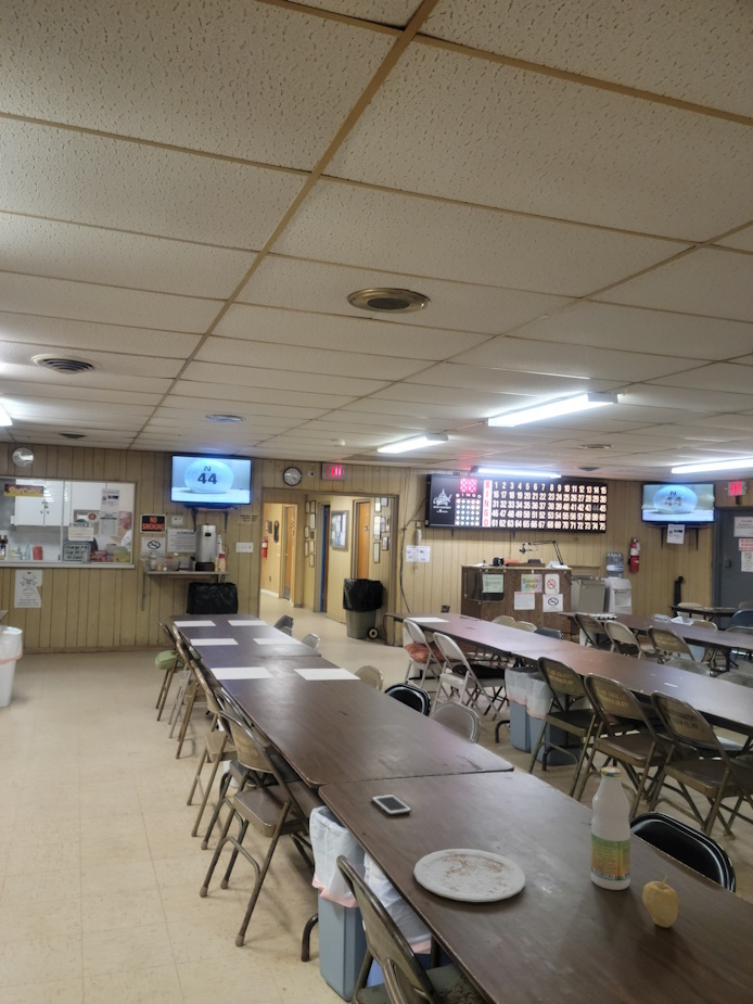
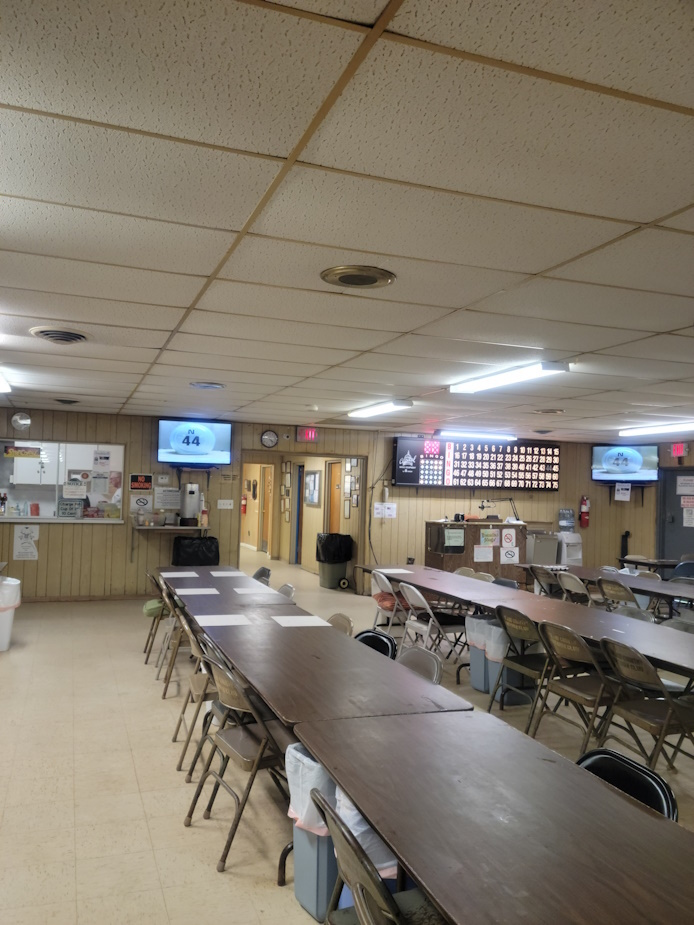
- bottle (610, 825)
- fruit (660, 900)
- cell phone (391, 804)
- plate (469, 875)
